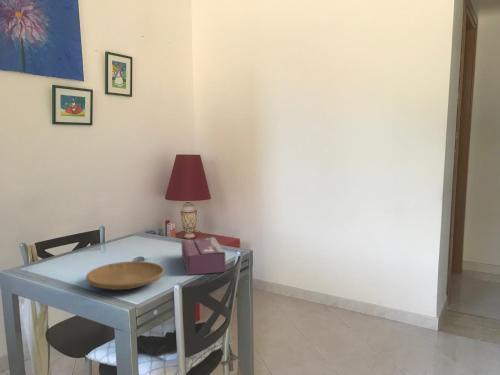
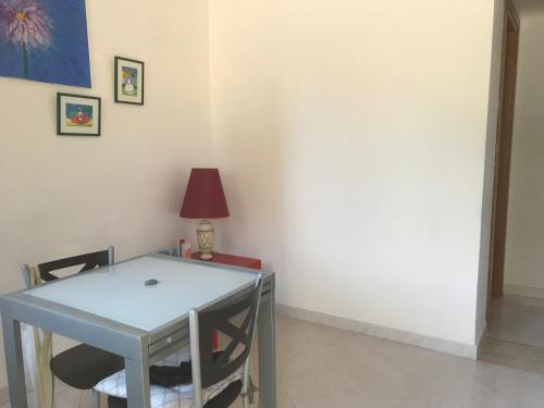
- plate (126, 277)
- tissue box (202, 254)
